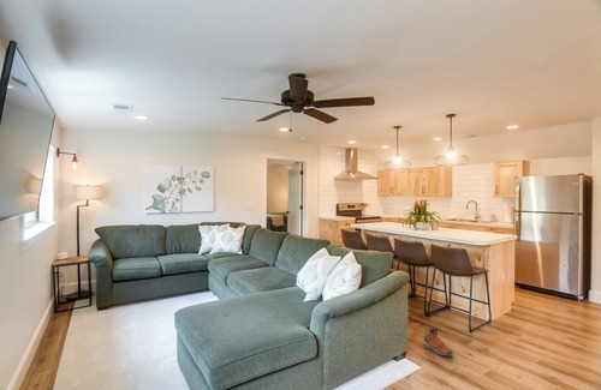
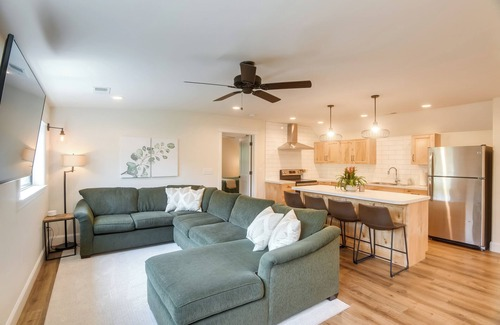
- sneaker (436, 340)
